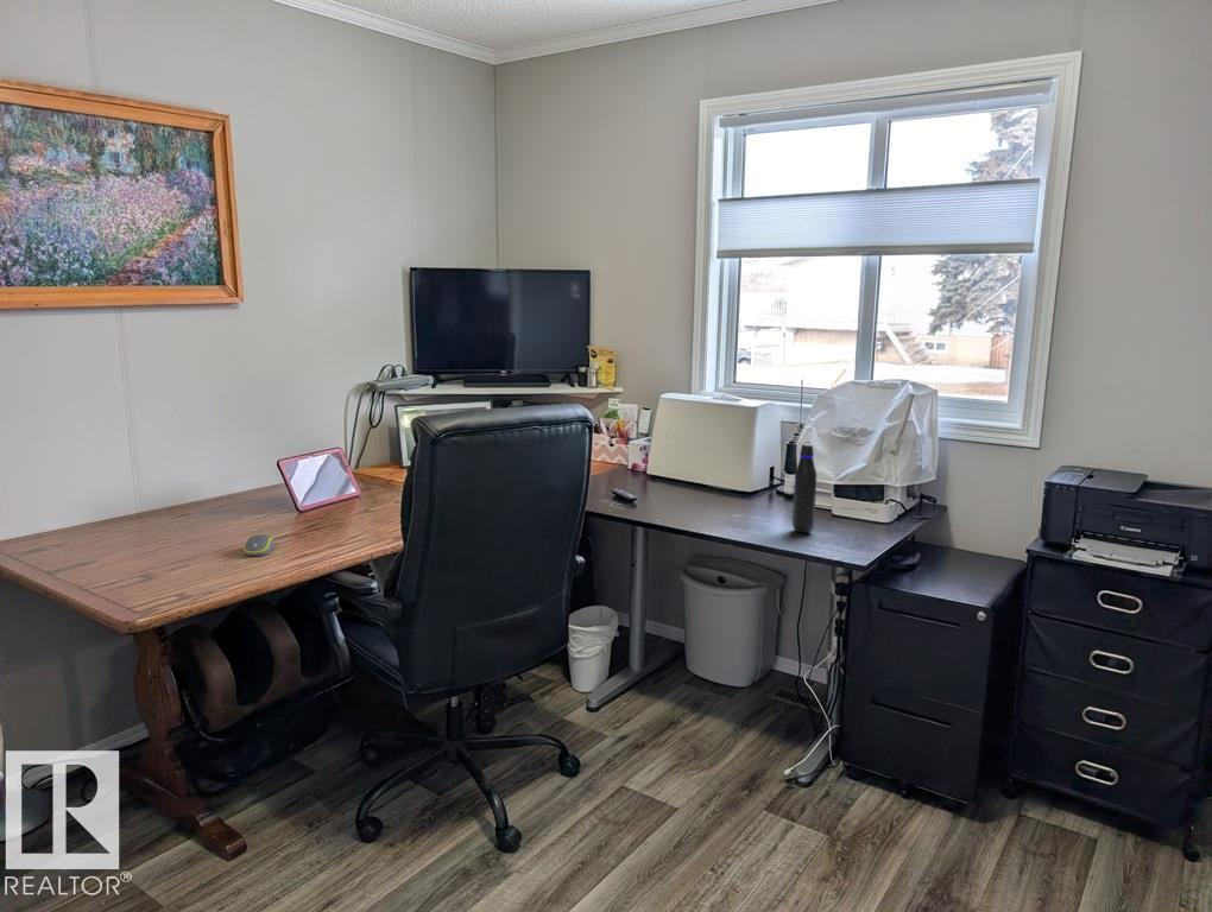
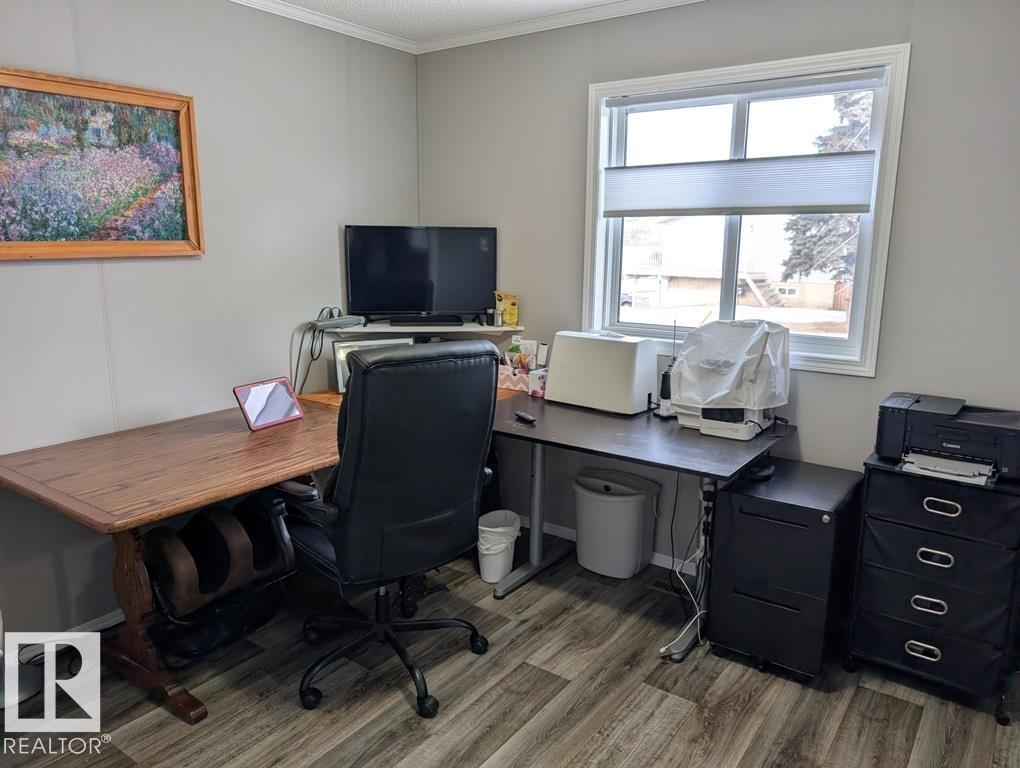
- computer mouse (259, 543)
- water bottle (804, 488)
